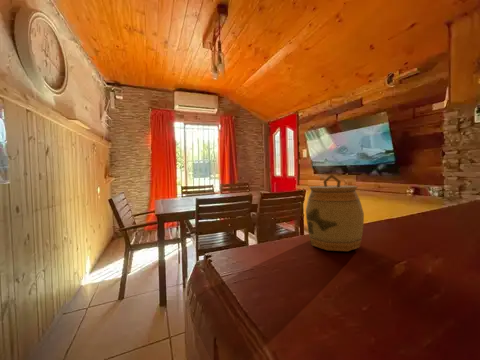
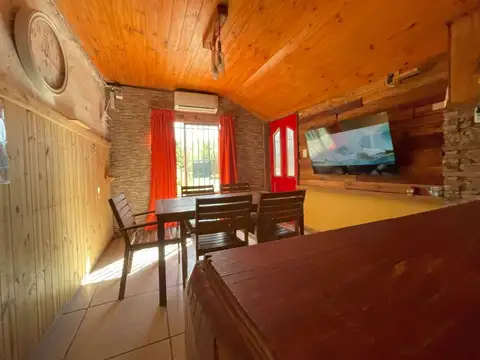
- jar (332, 208)
